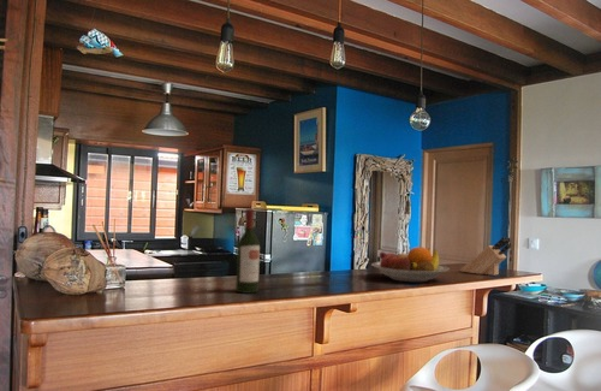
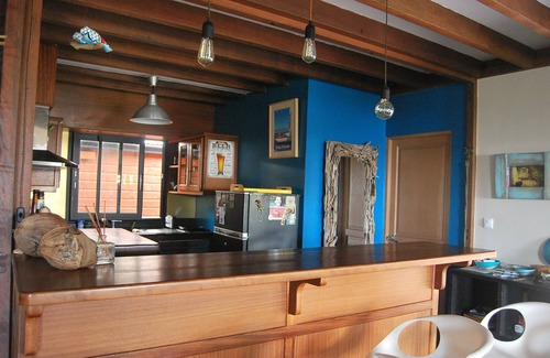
- knife block (486, 254)
- wine bottle (248, 249)
- fruit bowl (409, 262)
